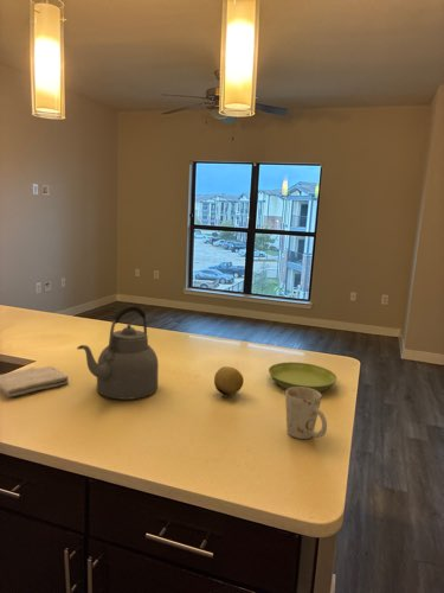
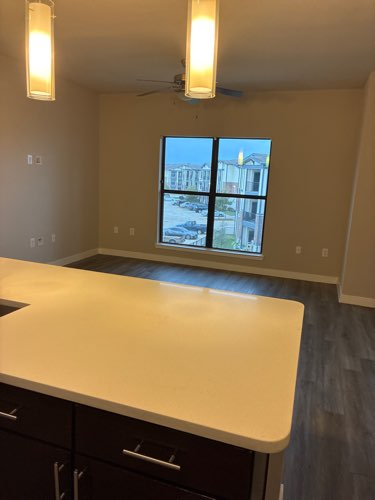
- kettle (117, 351)
- washcloth (31, 380)
- mug (308, 416)
- fruit (229, 381)
- saucer (301, 377)
